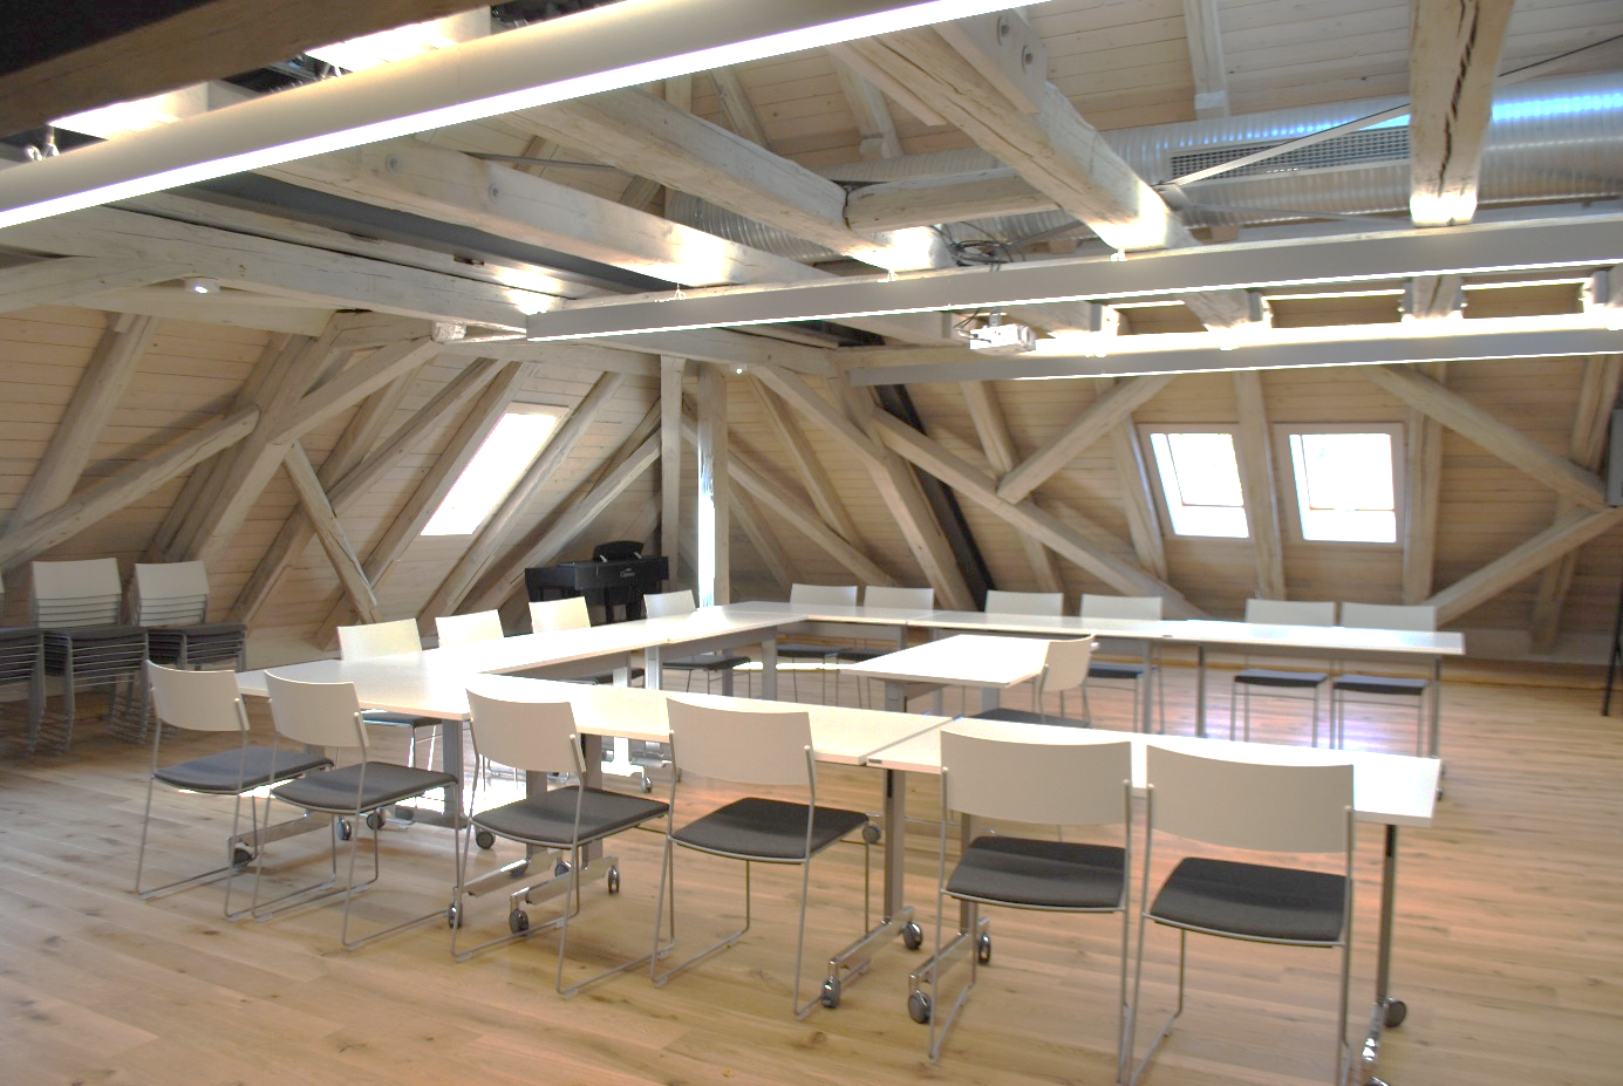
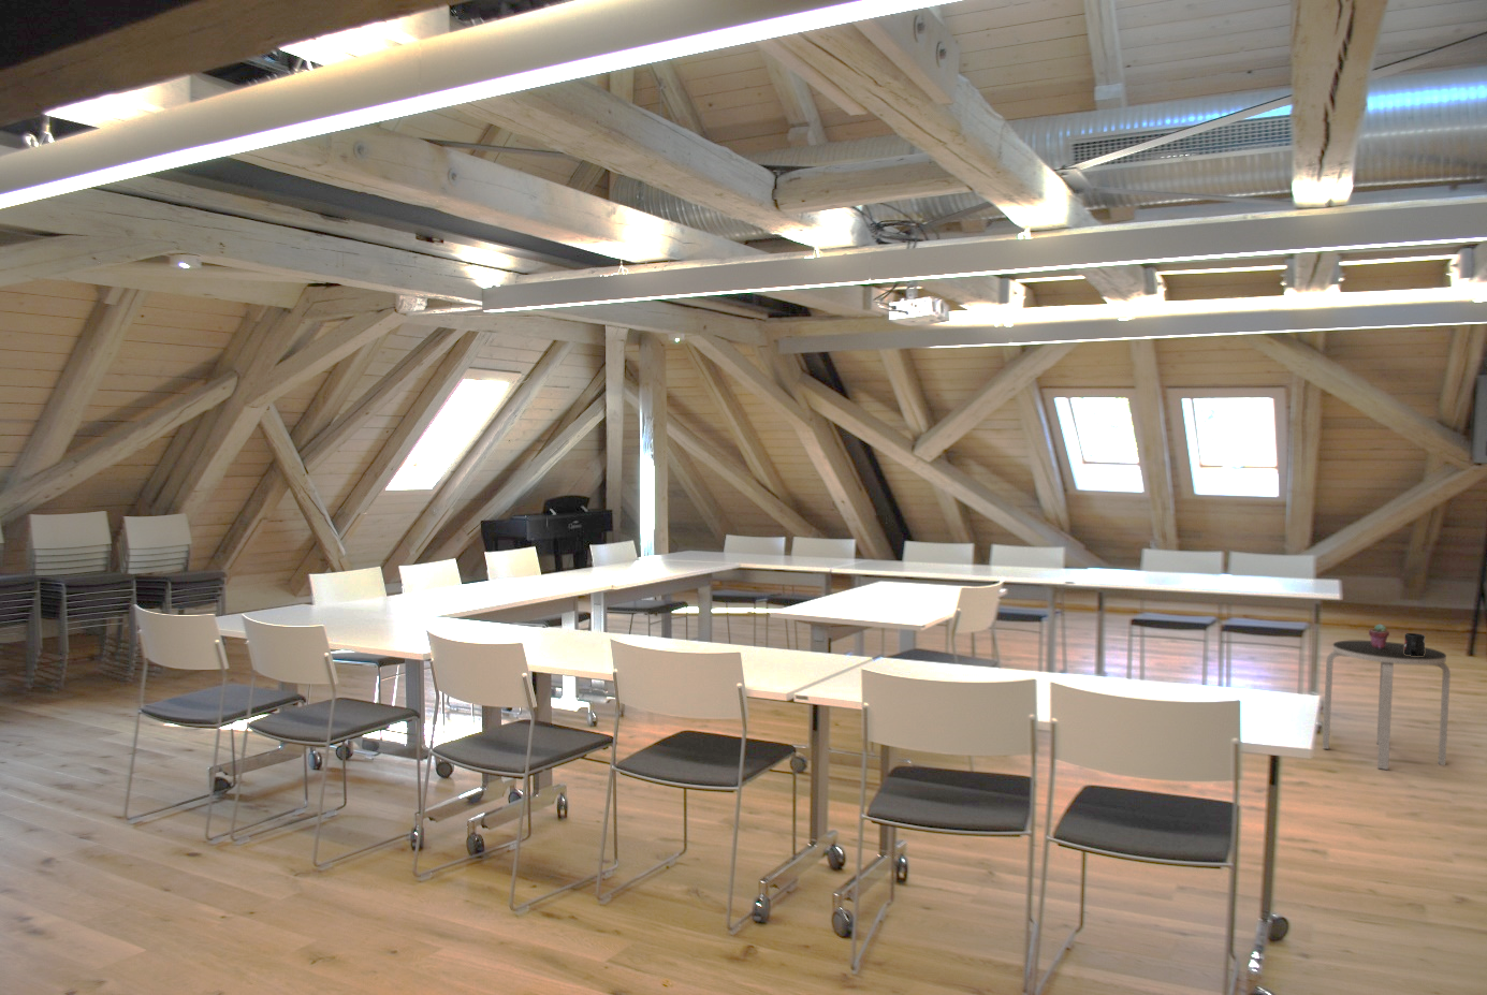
+ mug (1414, 644)
+ potted succulent (1378, 634)
+ side table (1384, 702)
